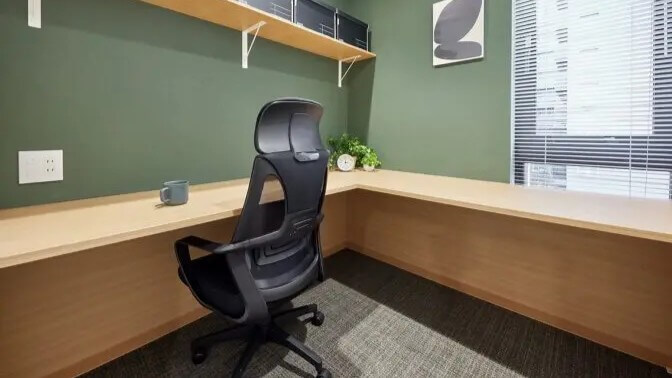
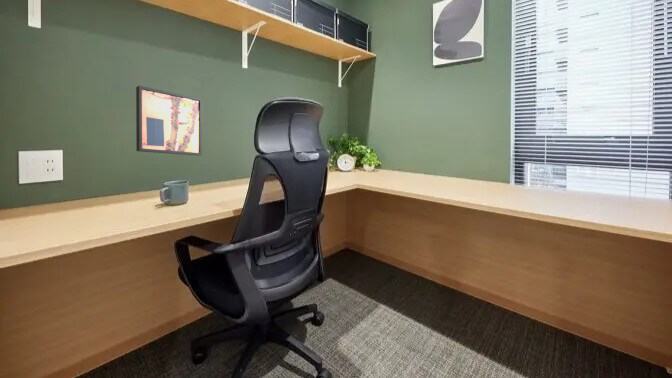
+ wall art (171, 123)
